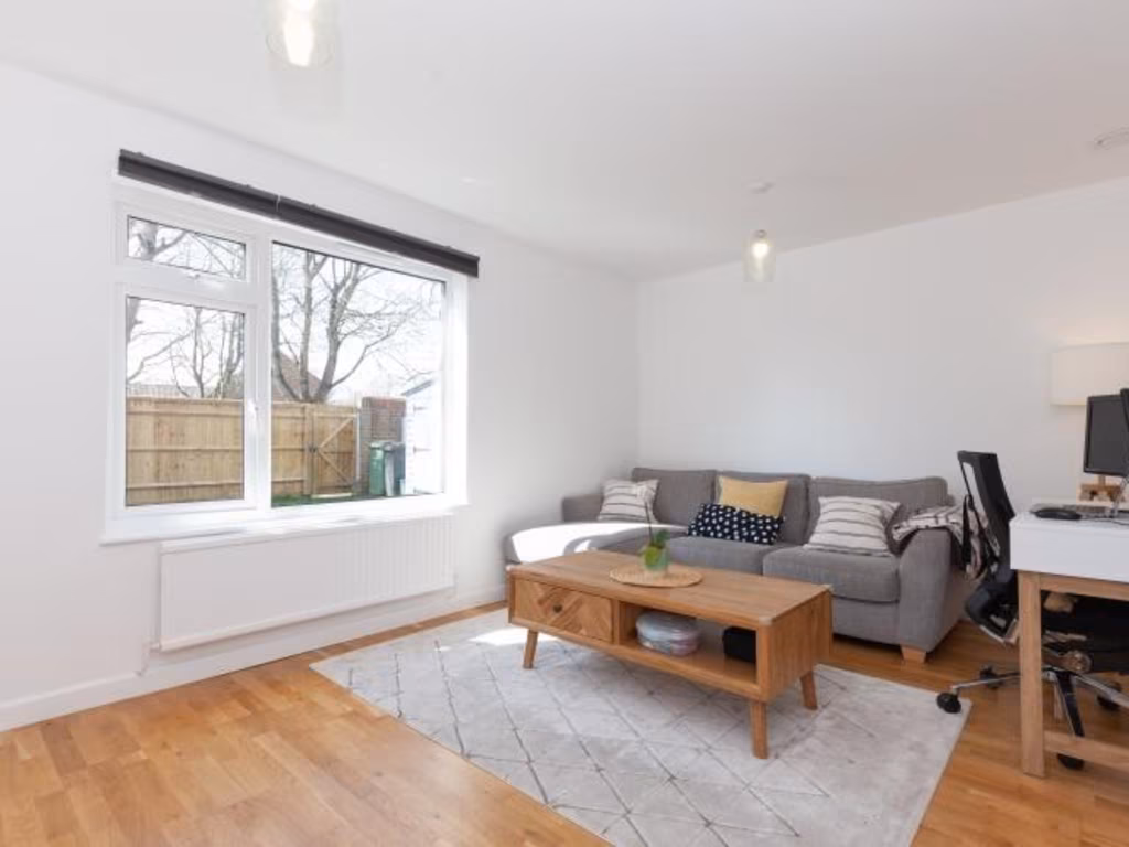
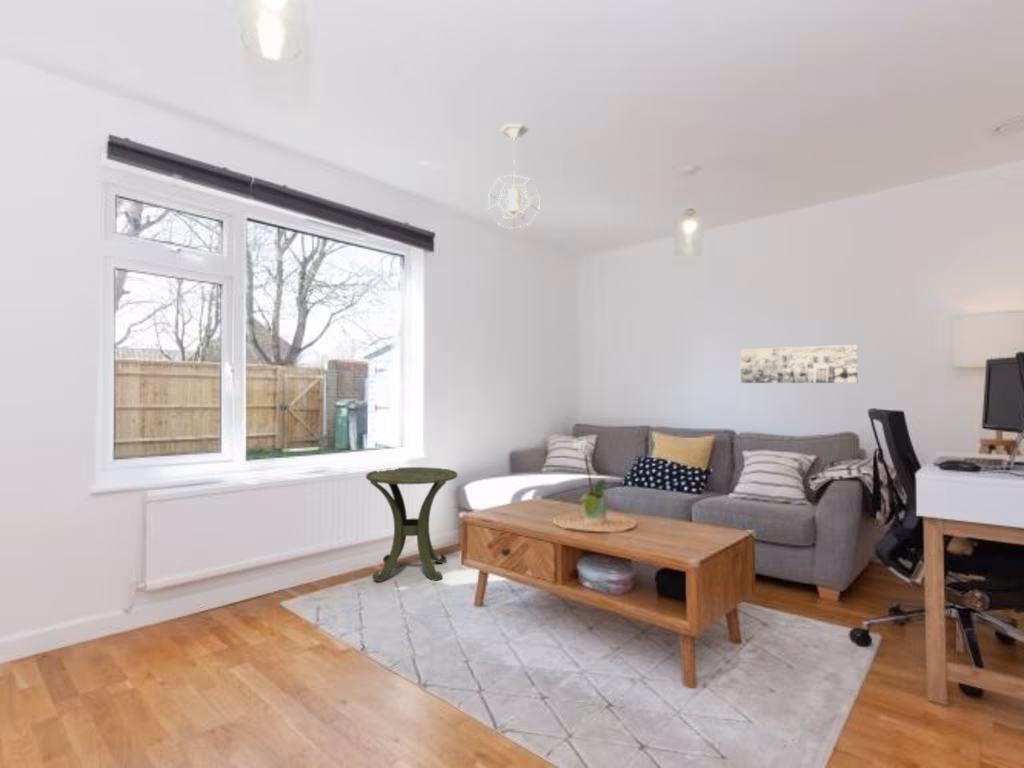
+ side table (411, 522)
+ wall art (795, 365)
+ pendant light (514, 179)
